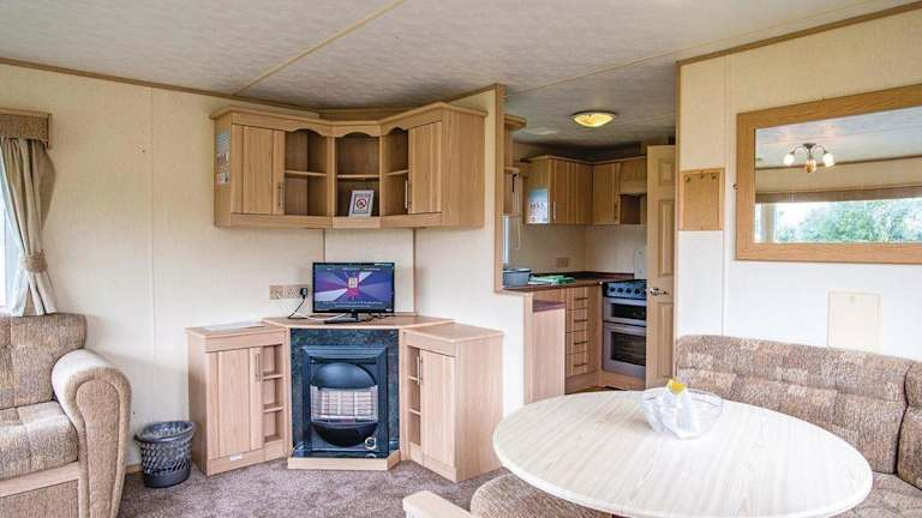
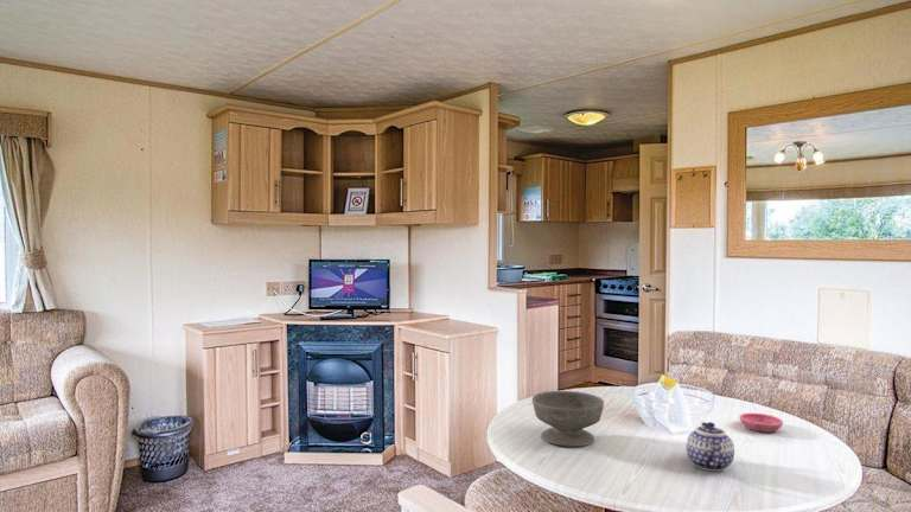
+ saucer (760, 422)
+ teapot (709, 443)
+ bowl (567, 418)
